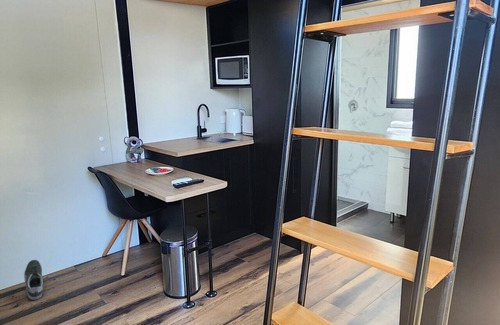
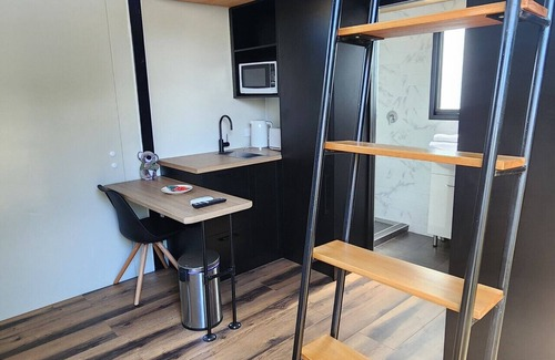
- shoe (34, 279)
